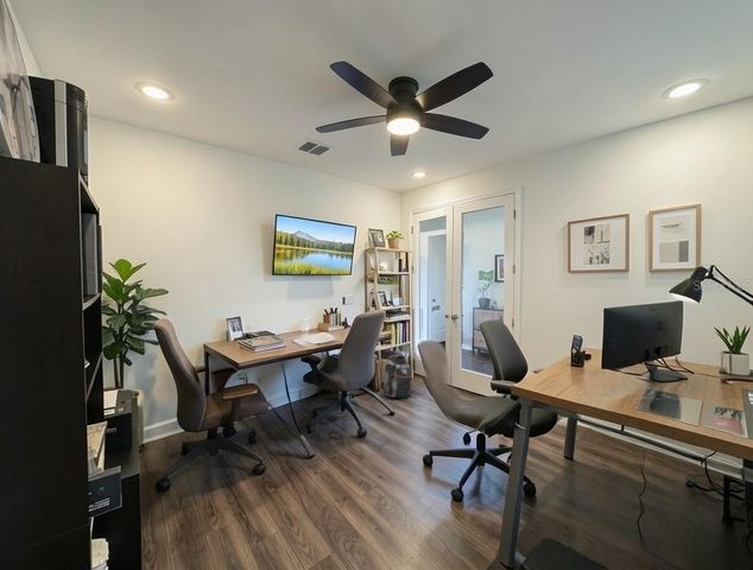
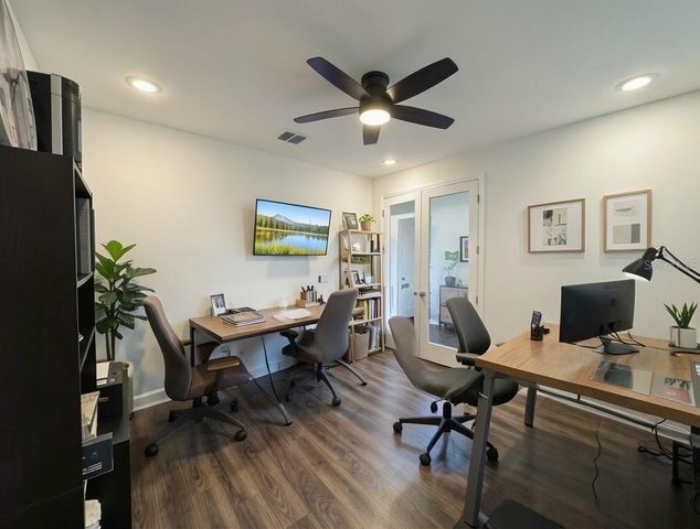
- backpack (397, 374)
